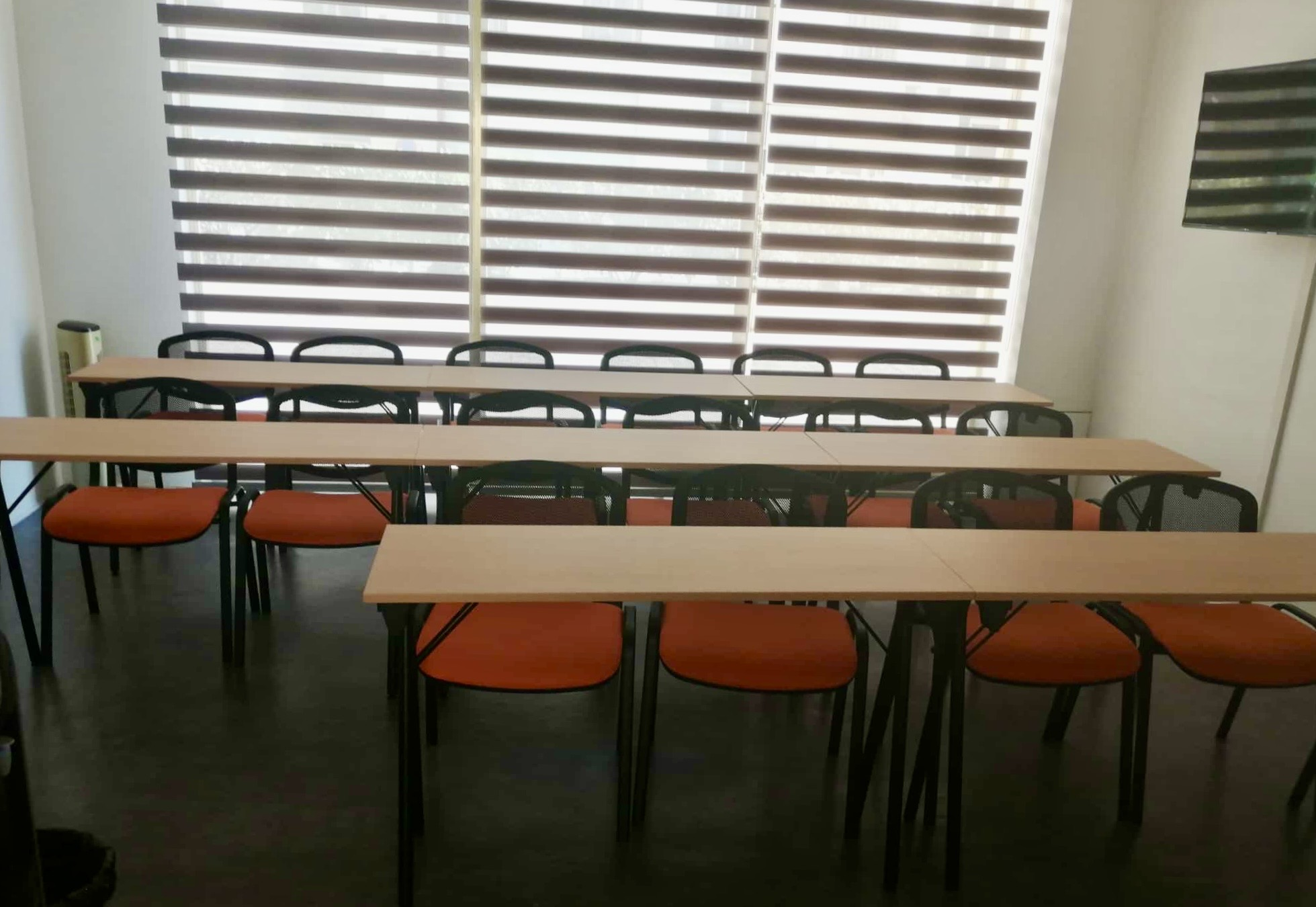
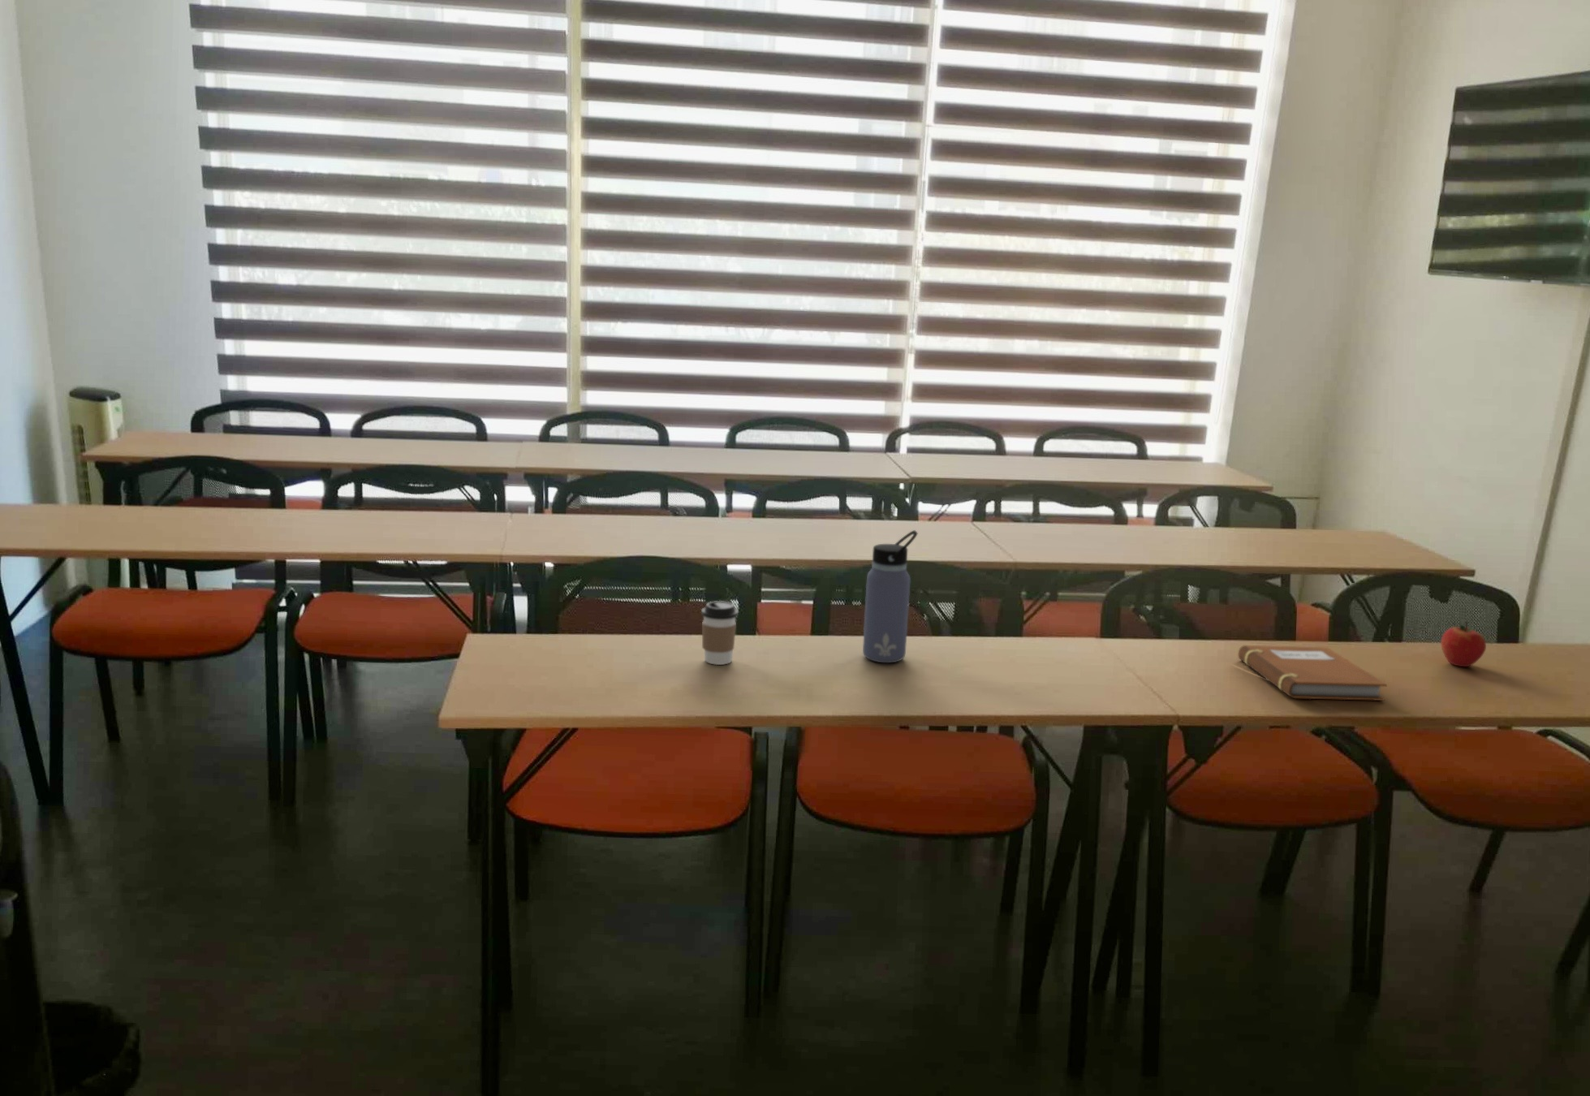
+ apple (1463, 643)
+ coffee cup (719, 632)
+ notebook (1307, 669)
+ water bottle (889, 595)
